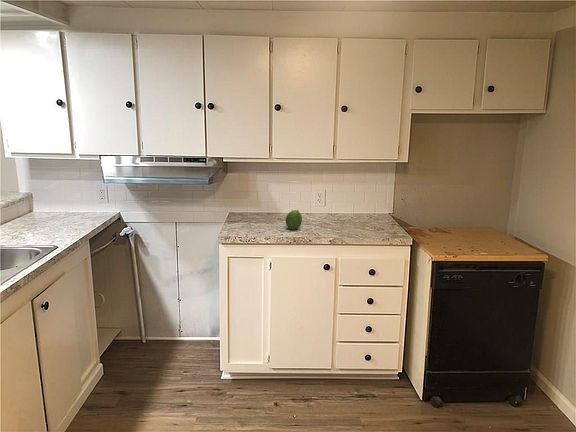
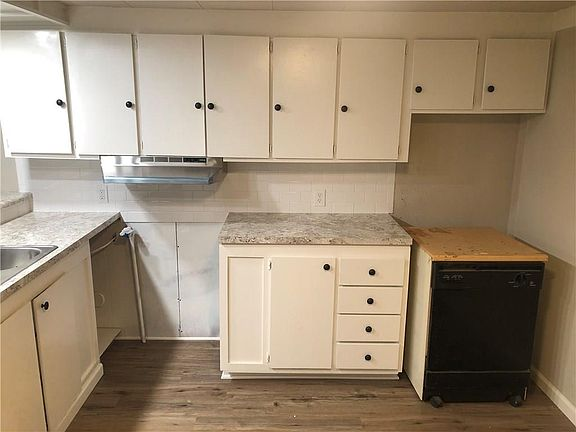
- fruit (293, 219)
